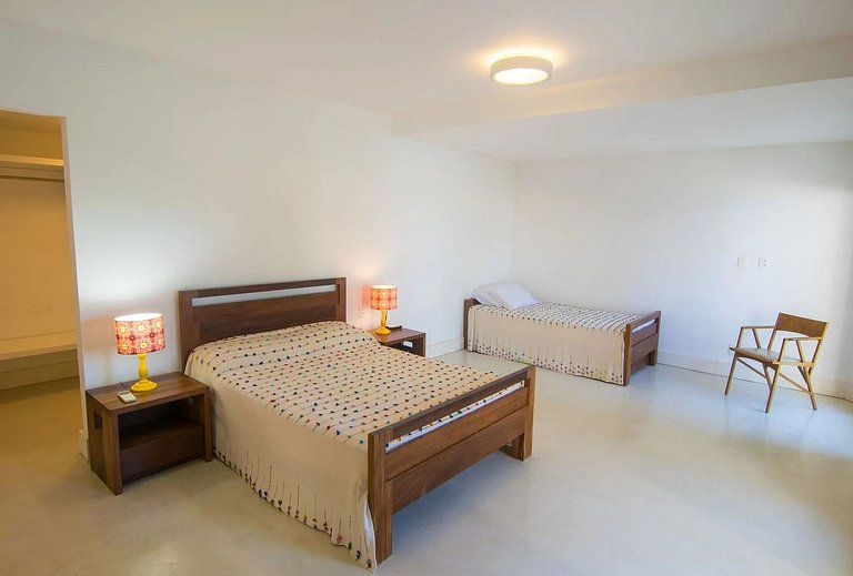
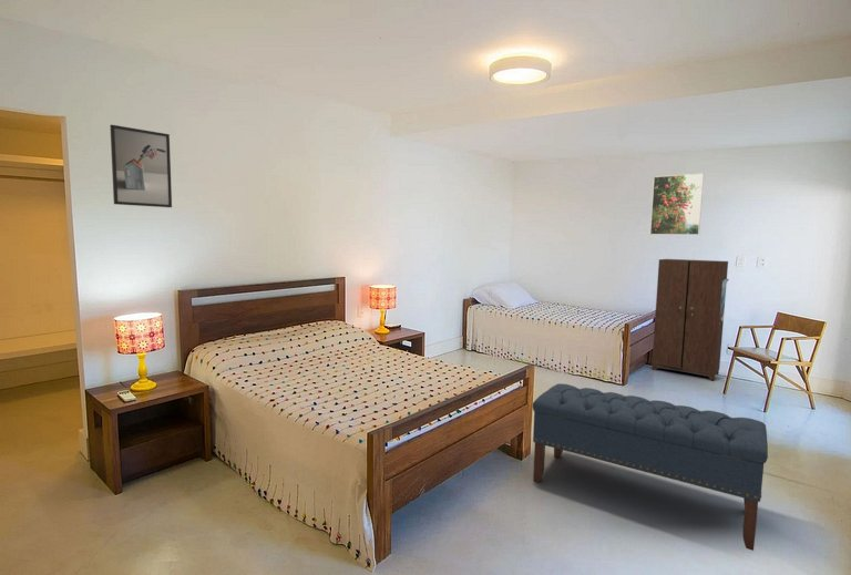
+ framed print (676, 205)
+ cabinet (689, 317)
+ bench (640, 451)
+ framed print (142, 167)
